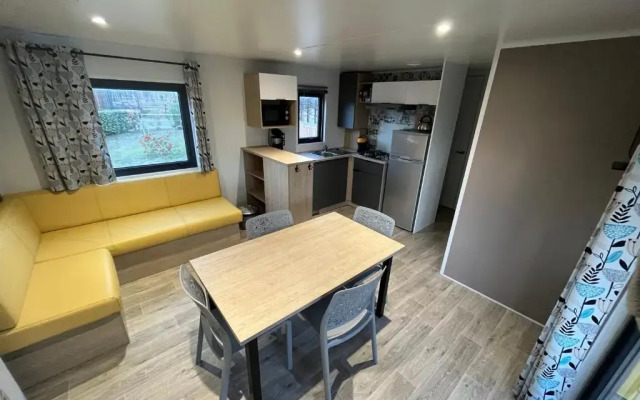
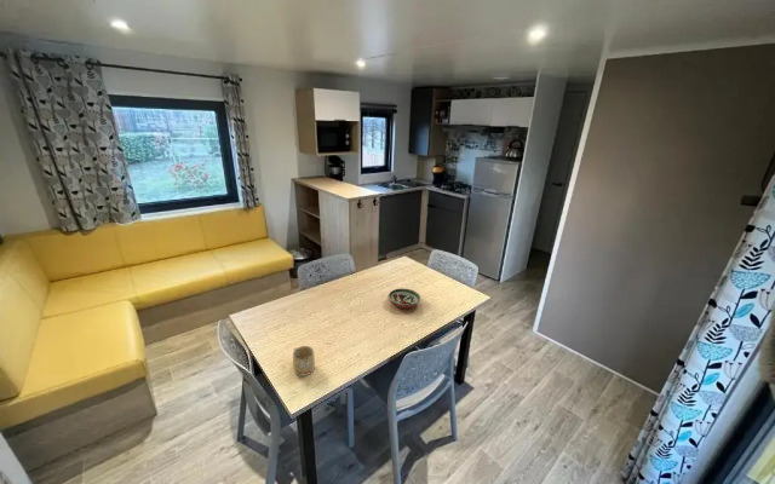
+ decorative bowl (403, 299)
+ mug (300, 358)
